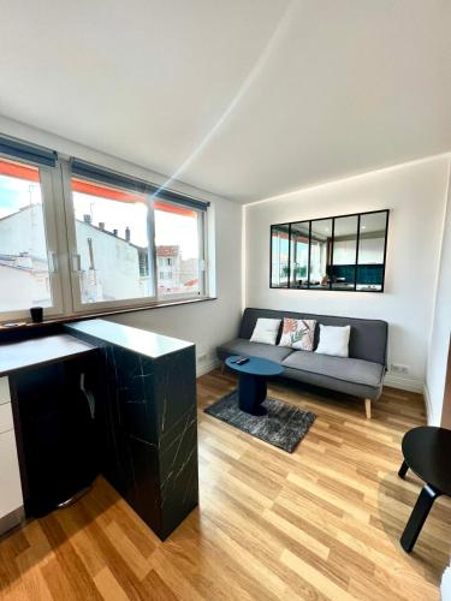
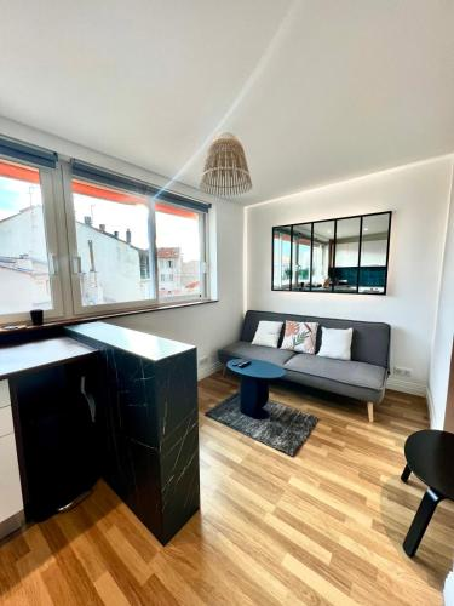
+ lamp shade (226, 161)
